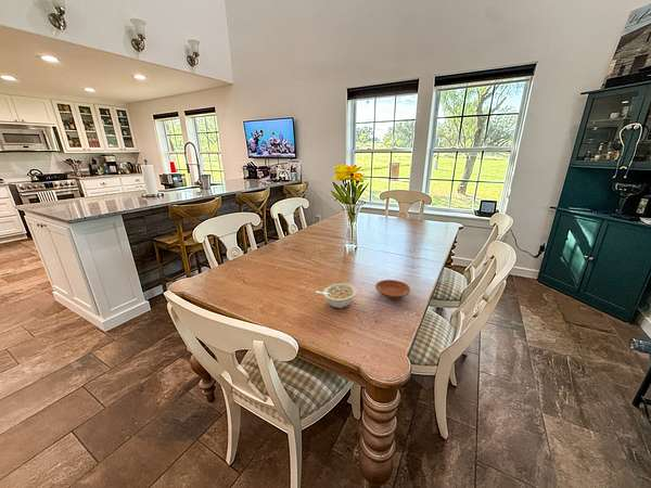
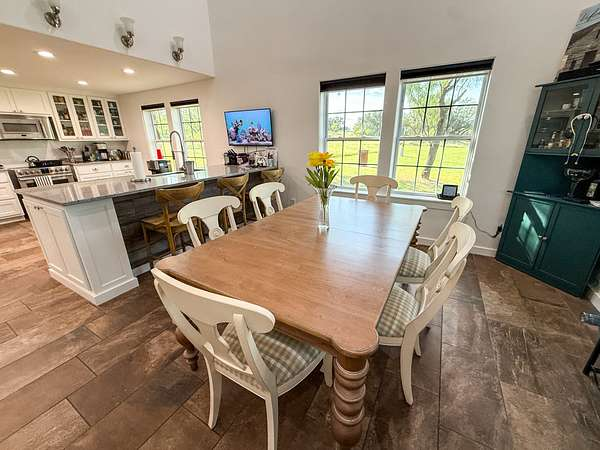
- plate (392, 290)
- legume (339, 296)
